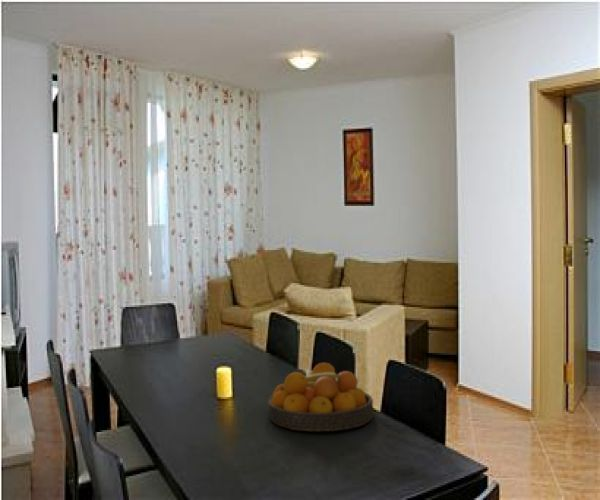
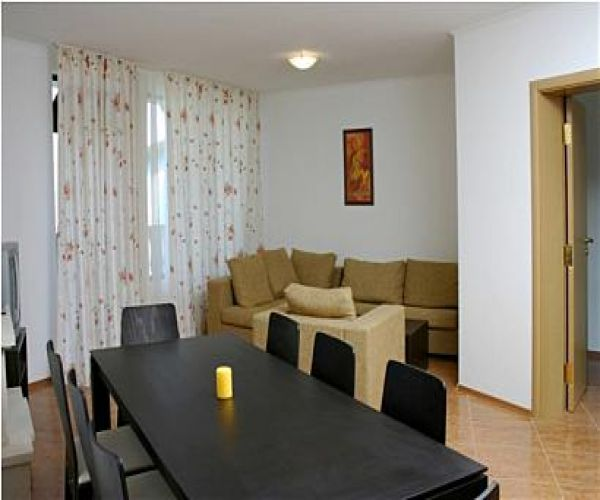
- fruit bowl (320, 391)
